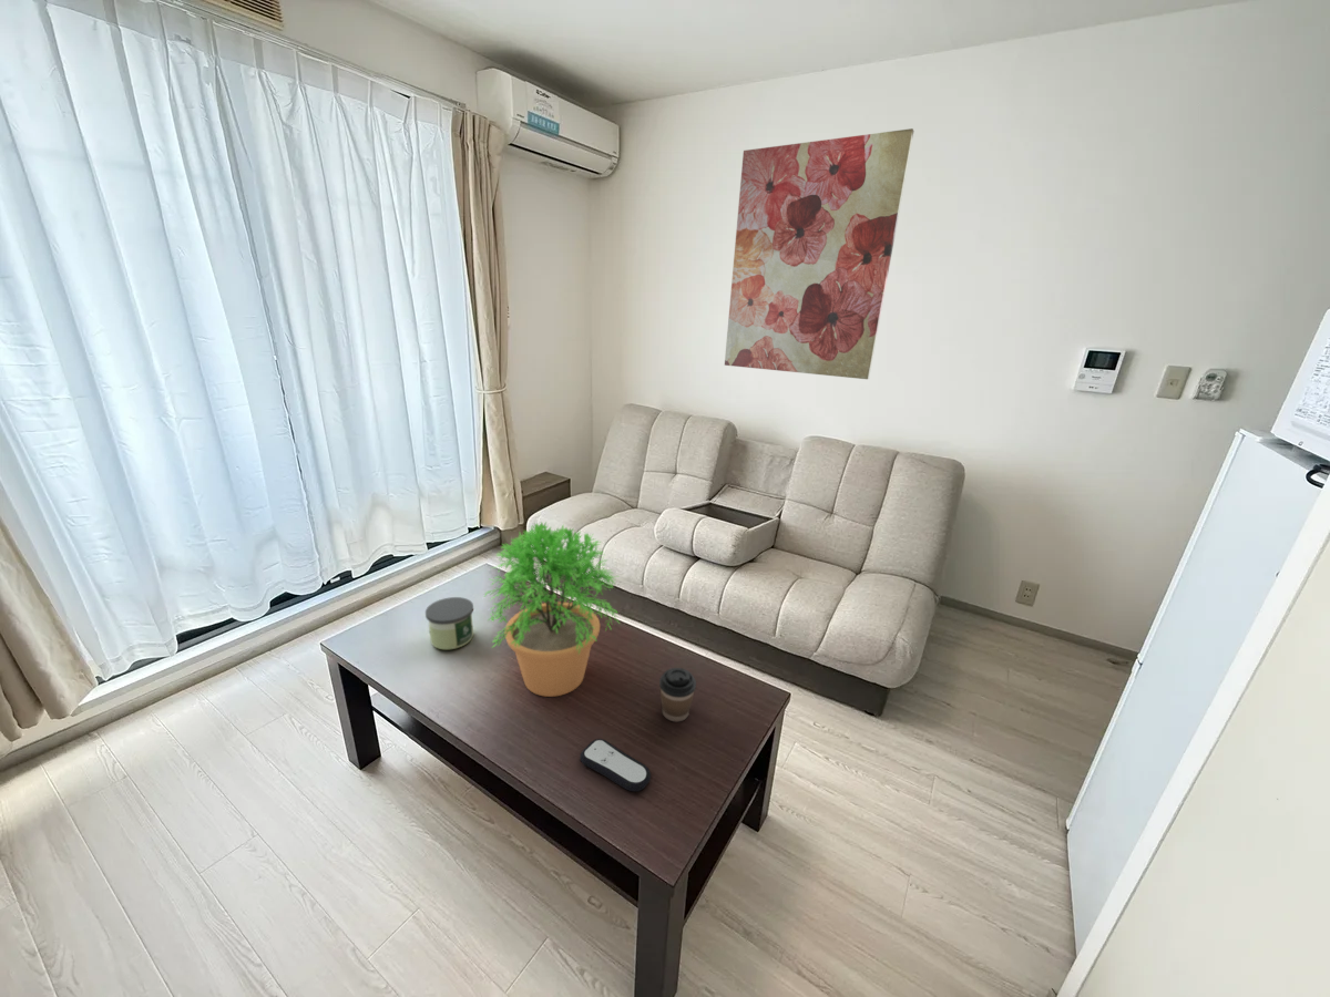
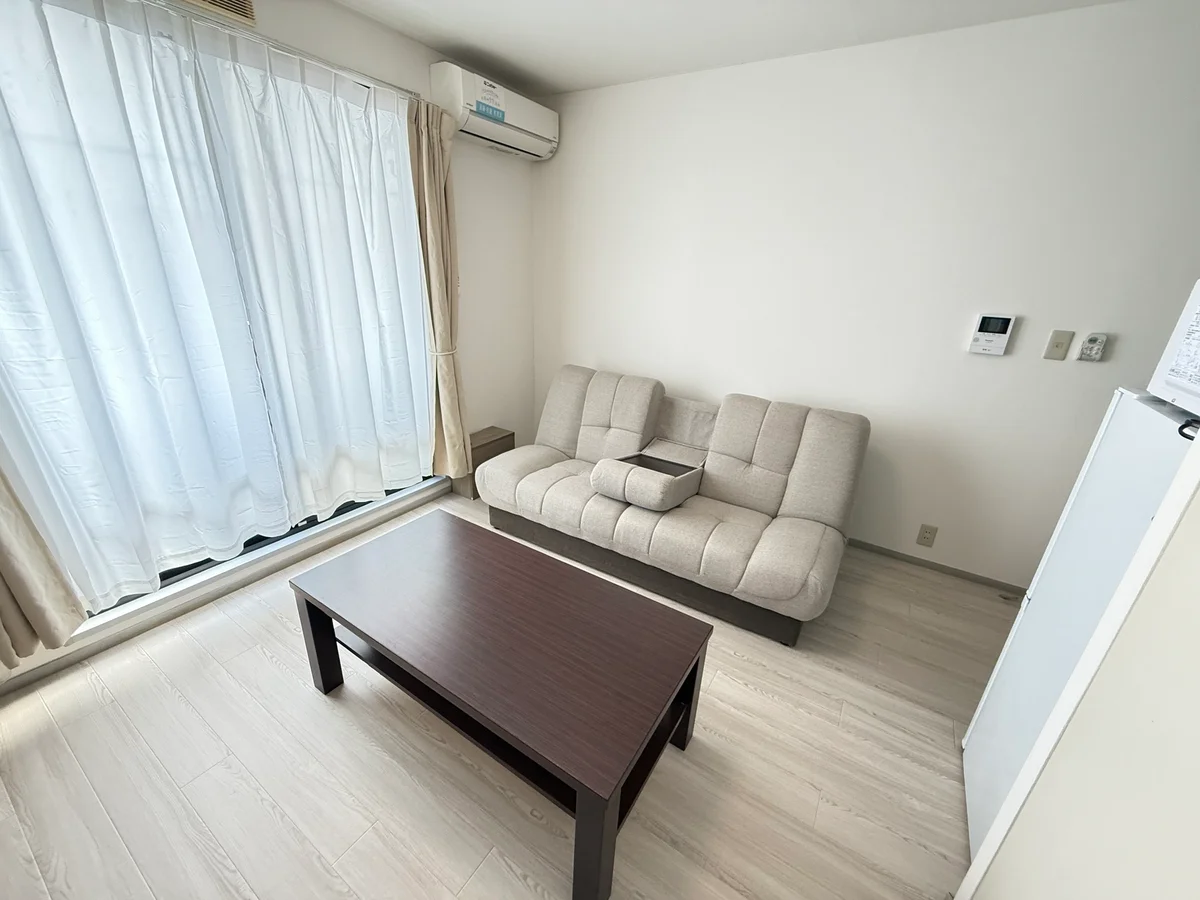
- remote control (615, 764)
- potted plant (554, 603)
- candle (451, 624)
- coffee cup (676, 692)
- wall art (806, 264)
